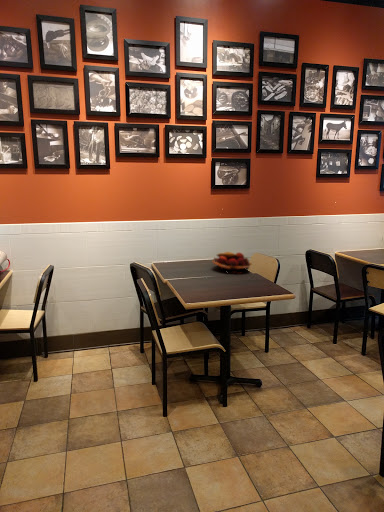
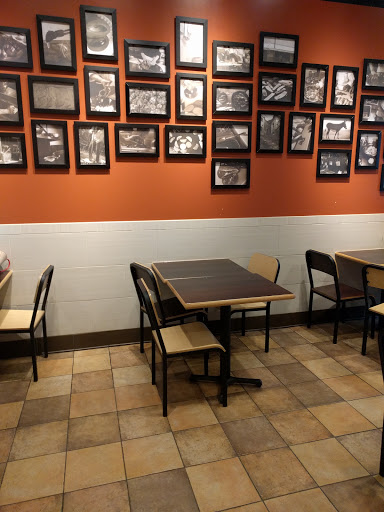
- fruit basket (231, 261)
